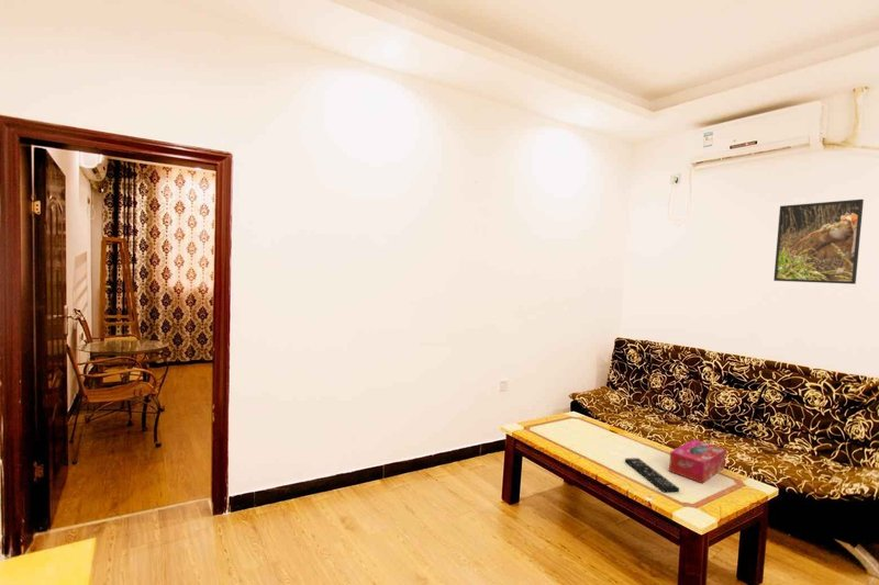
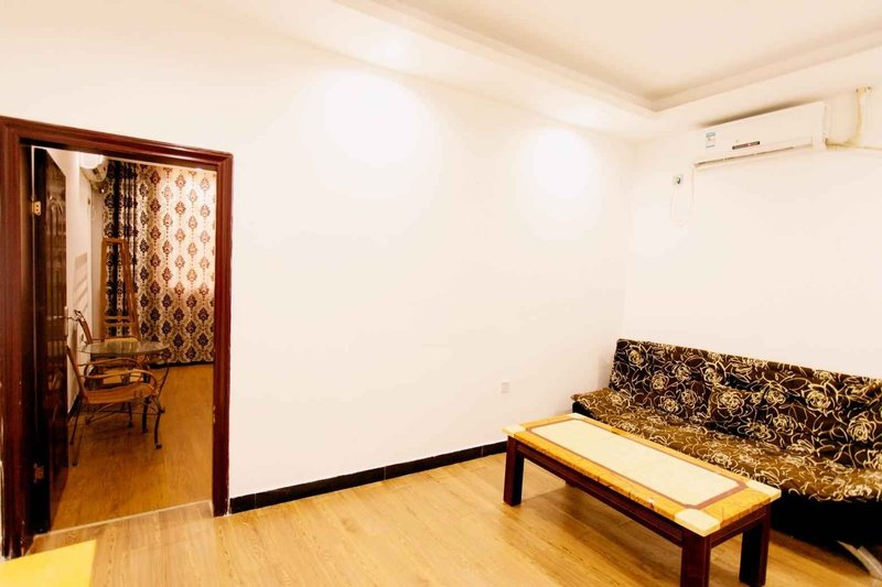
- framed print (815, 243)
- remote control (649, 473)
- tissue box (698, 459)
